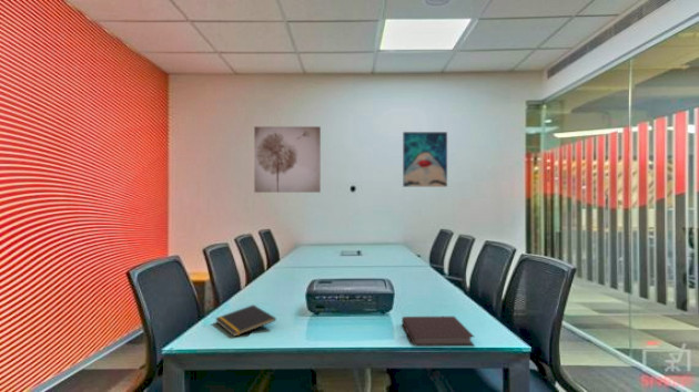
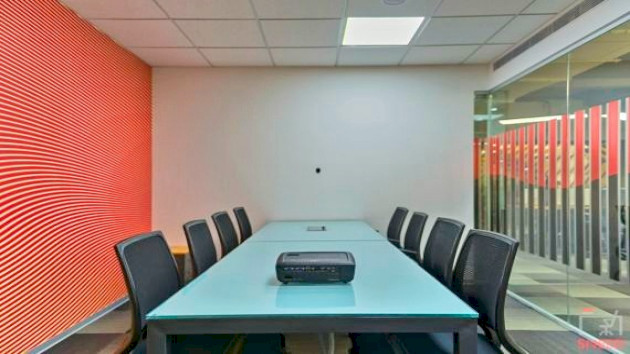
- notebook (435, 330)
- wall art (287, 159)
- wall art (425, 159)
- notepad (244, 319)
